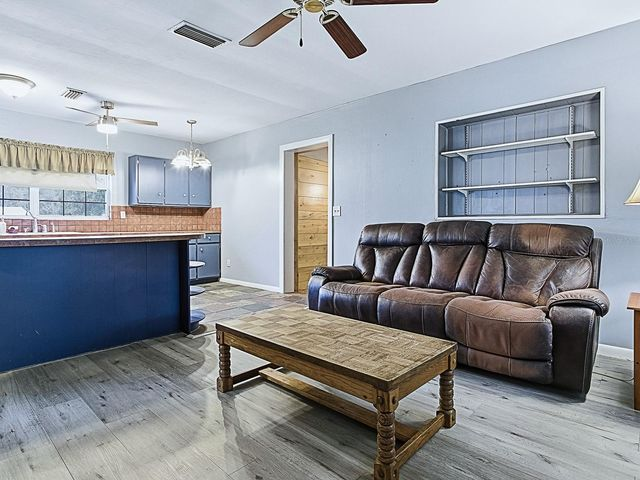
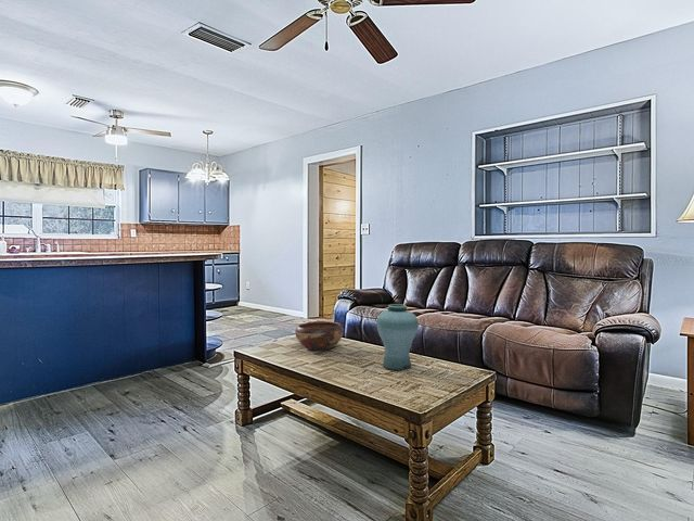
+ vase (397, 335)
+ decorative bowl (319, 335)
